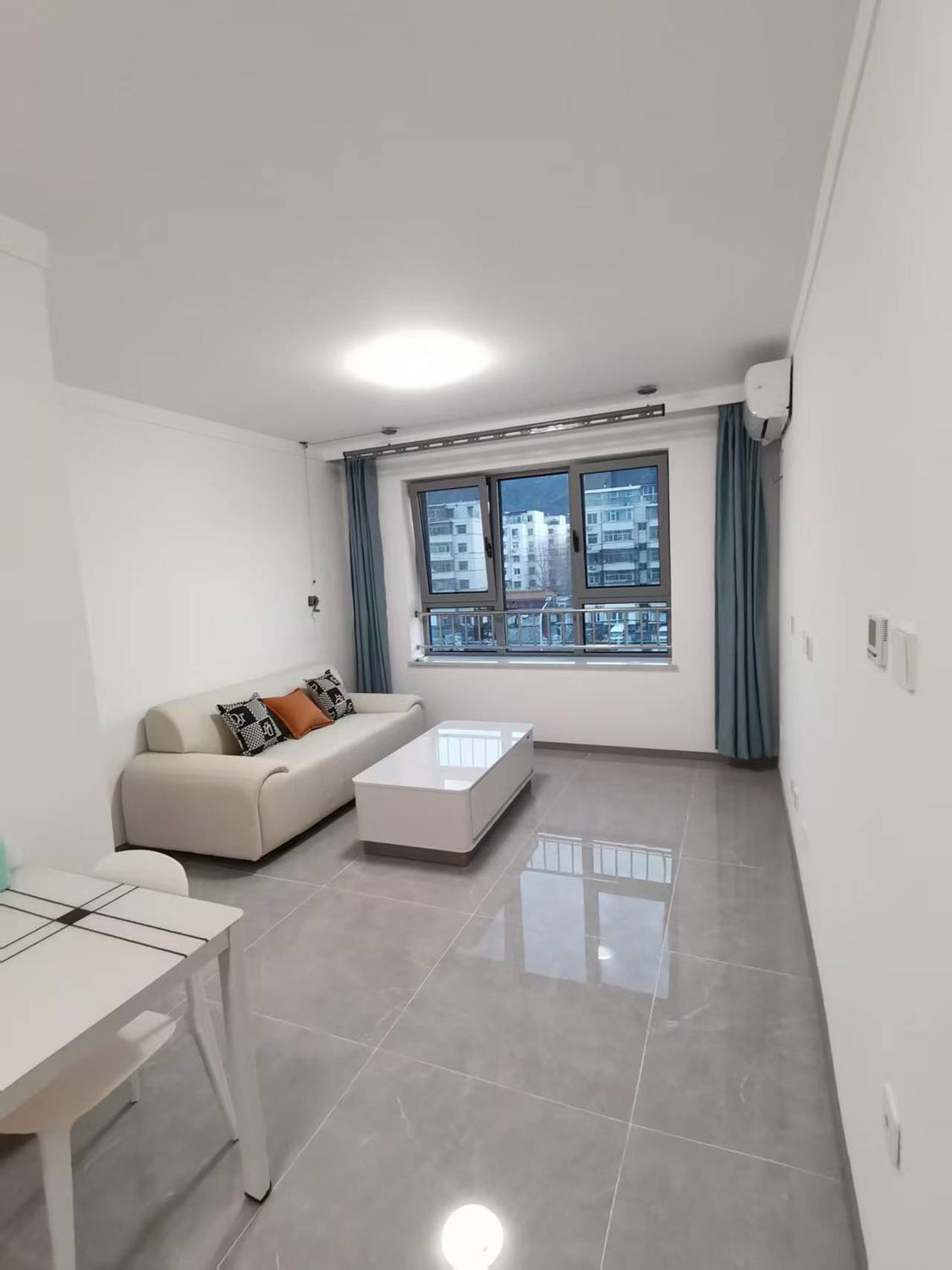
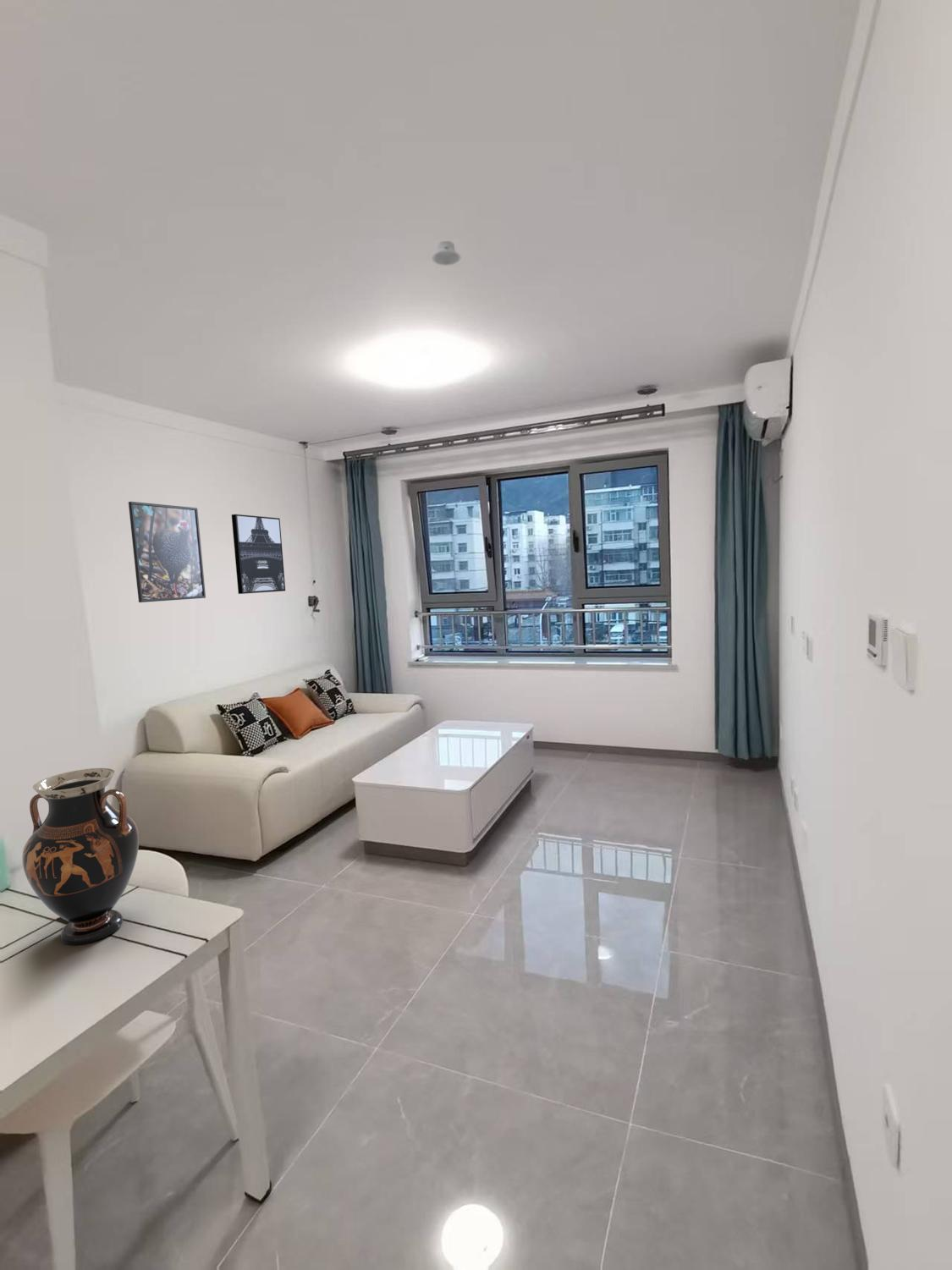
+ wall art (260, 554)
+ vase (84, 855)
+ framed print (169, 553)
+ recessed light (446, 252)
